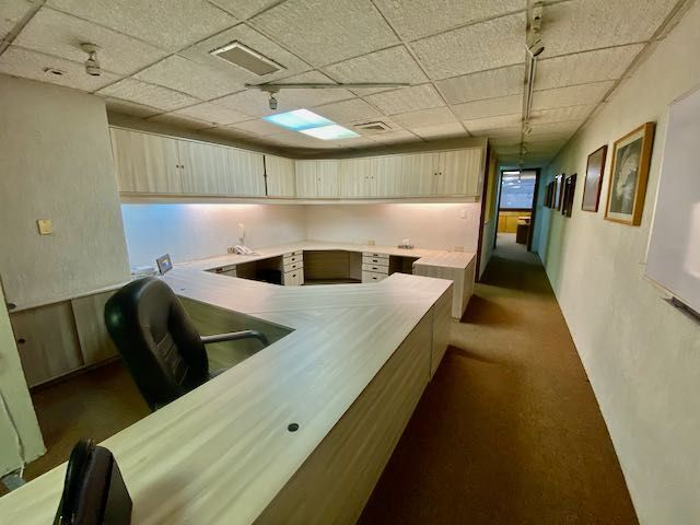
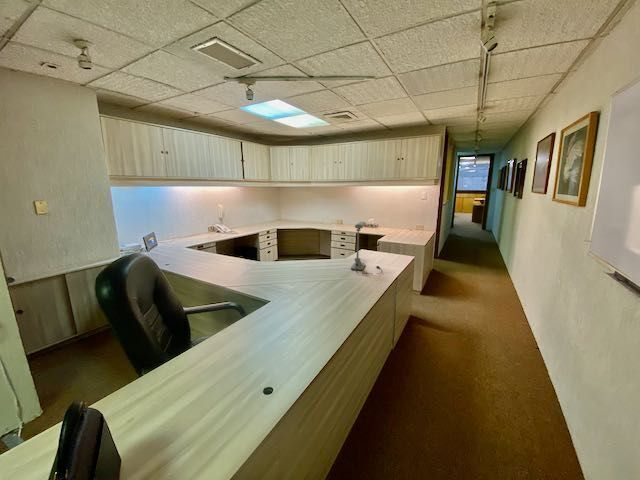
+ desk lamp (358, 246)
